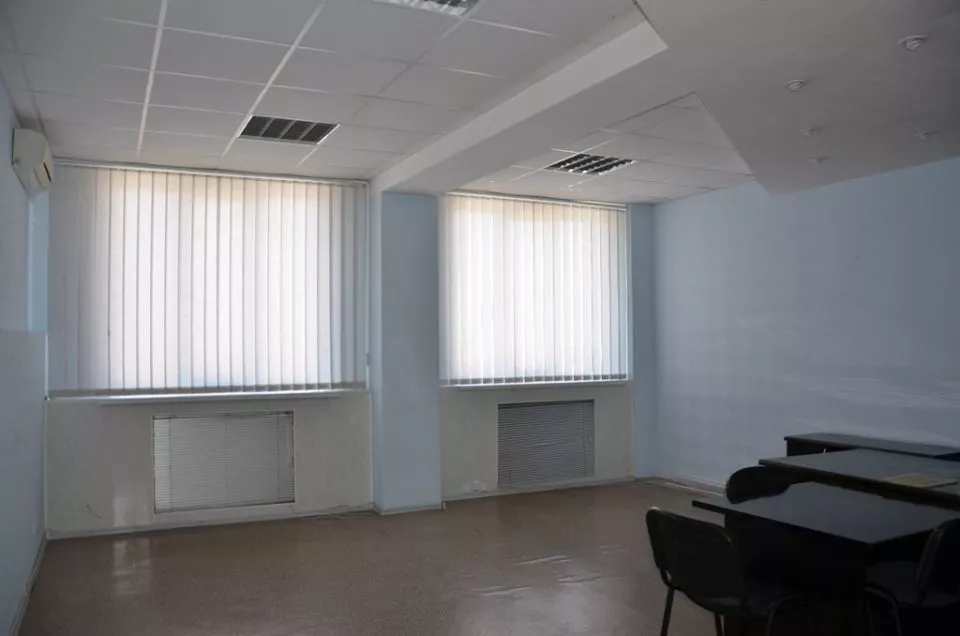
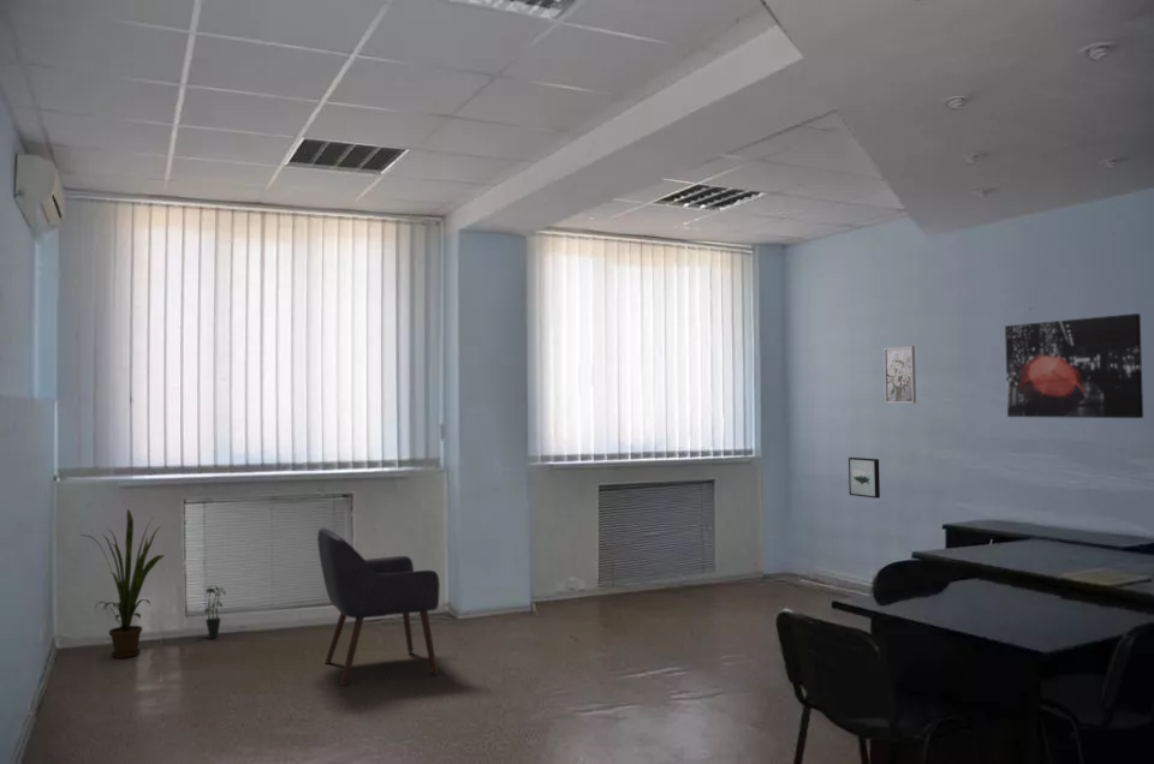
+ house plant (121, 583)
+ wall art (1069, 369)
+ wall art (863, 477)
+ chair (375, 597)
+ wall art (899, 375)
+ potted plant (215, 610)
